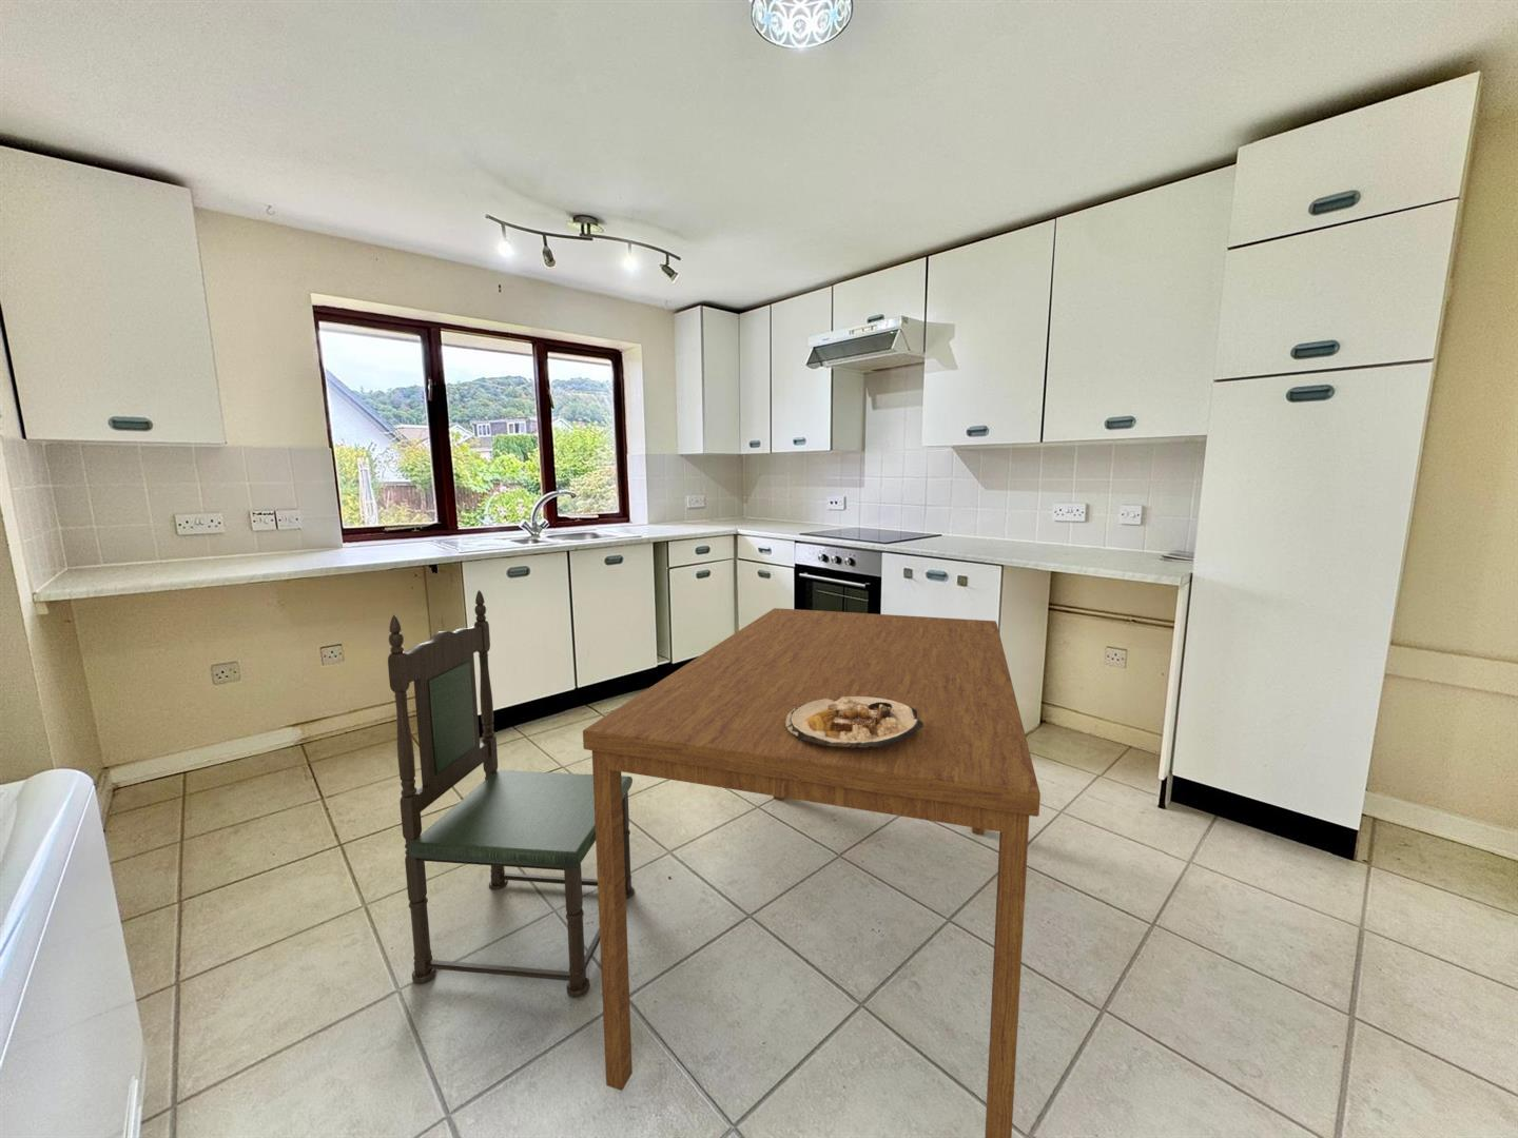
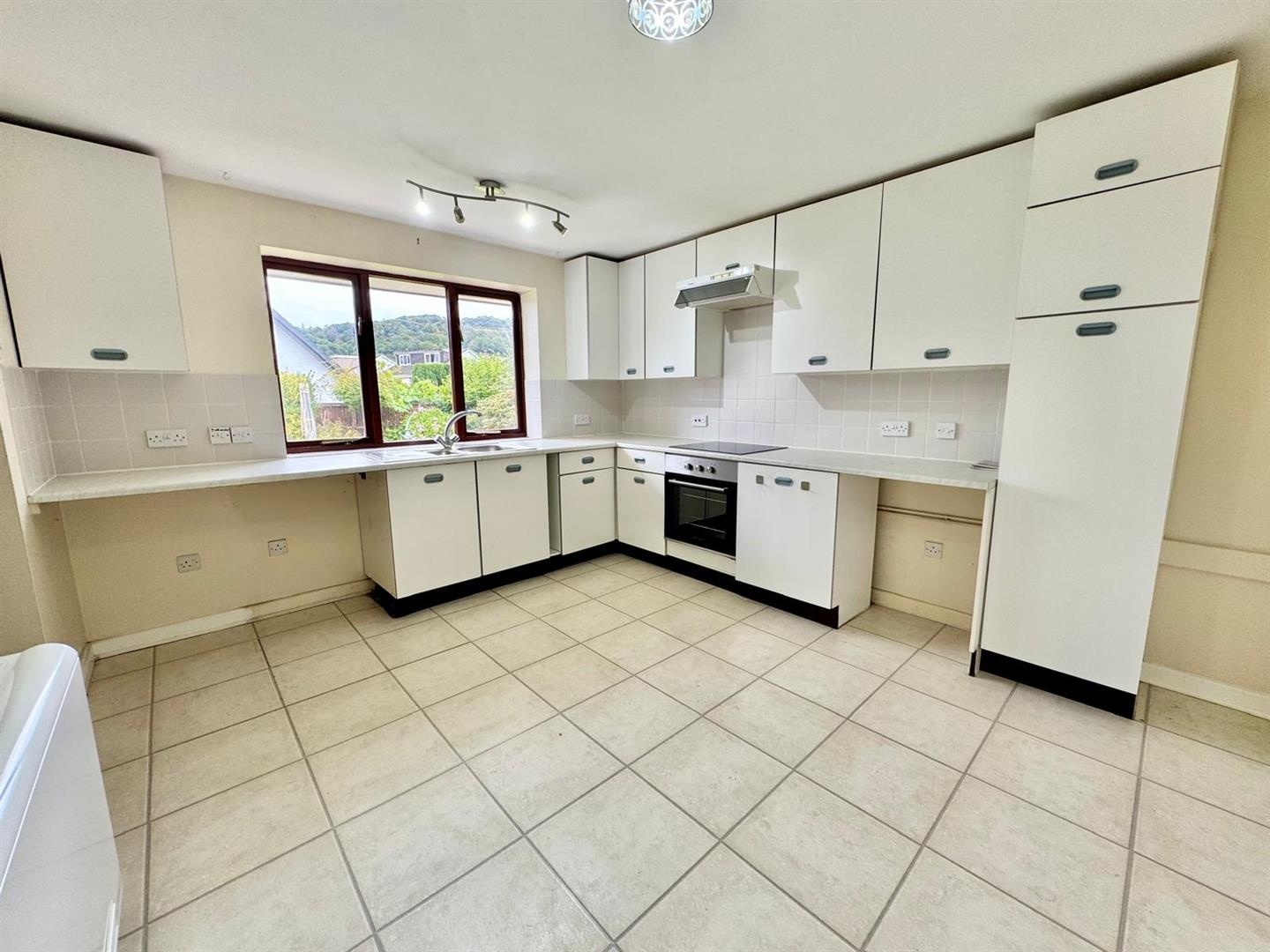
- dining table (846, 796)
- dining chair (524, 772)
- food plate (852, 716)
